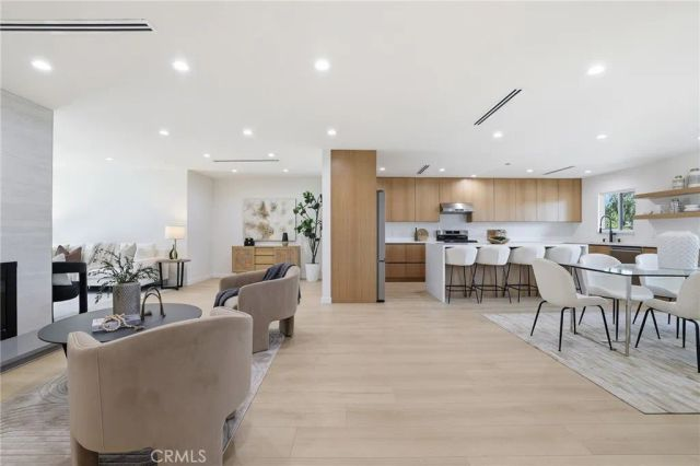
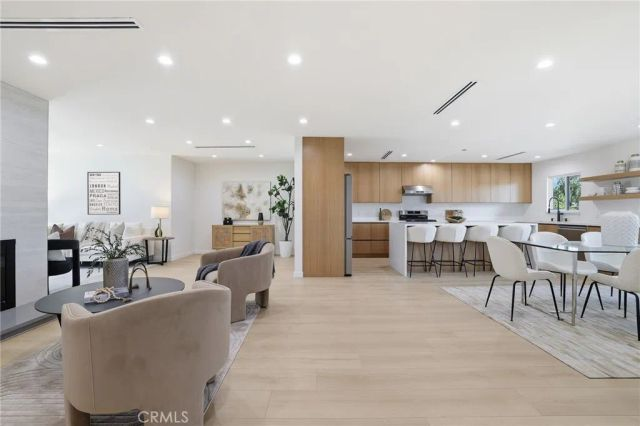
+ wall art (104, 193)
